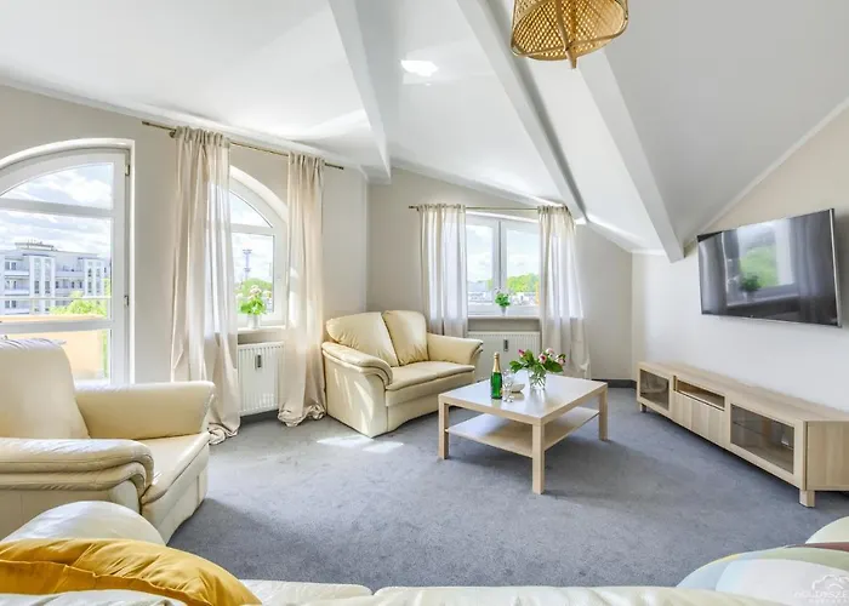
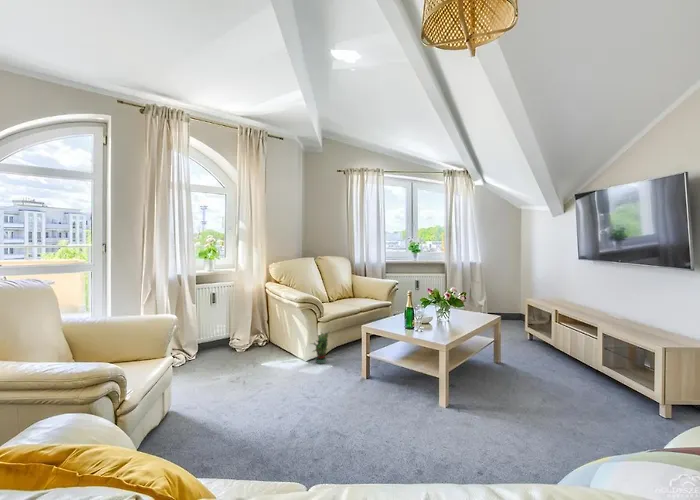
+ potted plant (321, 346)
